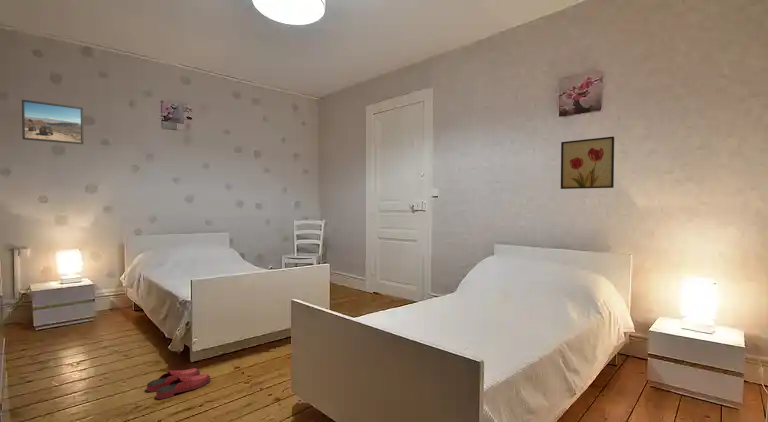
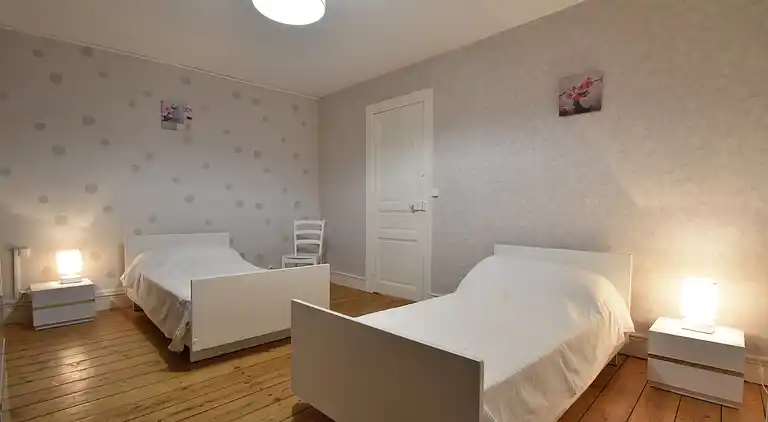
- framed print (53, 122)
- wall art (586, 164)
- slippers (179, 378)
